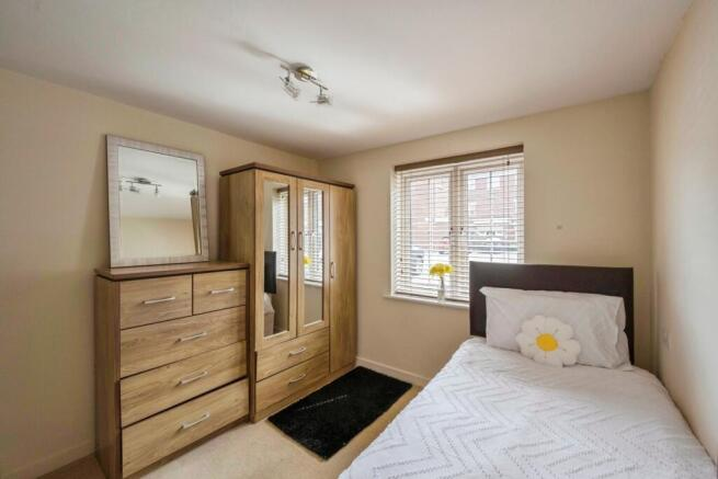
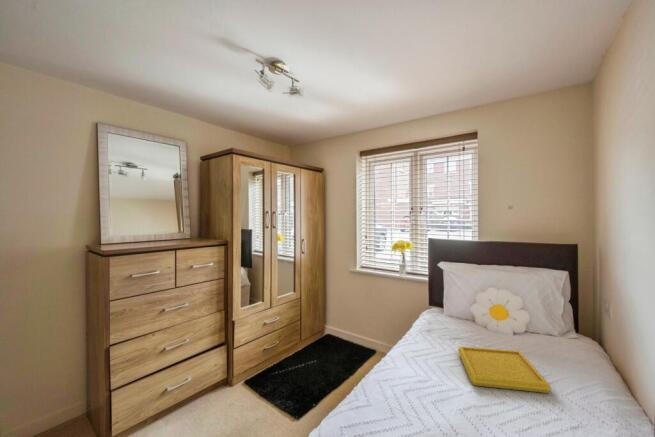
+ serving tray (498, 366)
